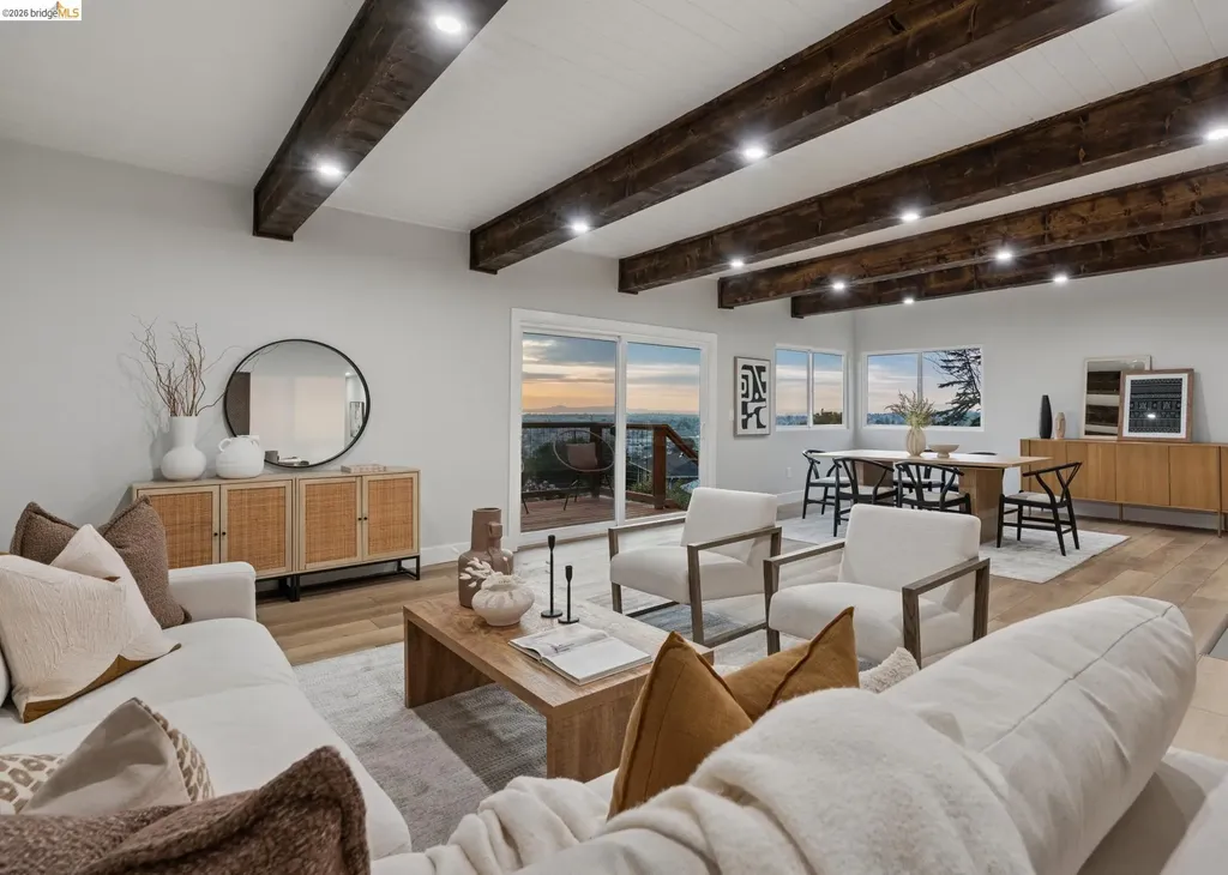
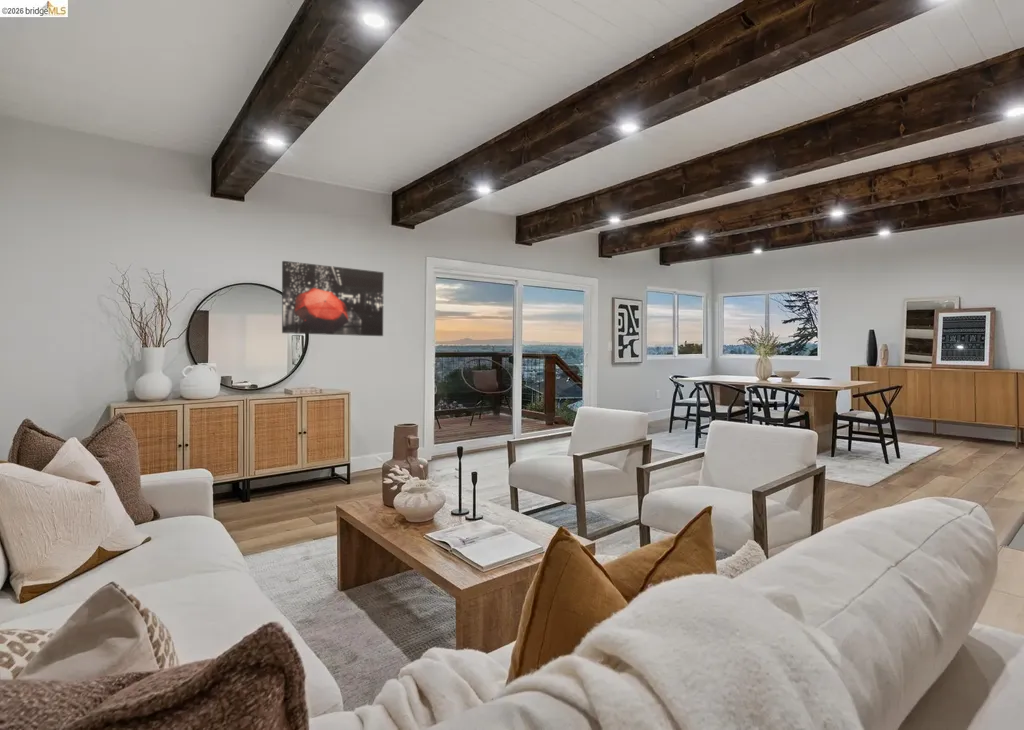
+ wall art (335, 300)
